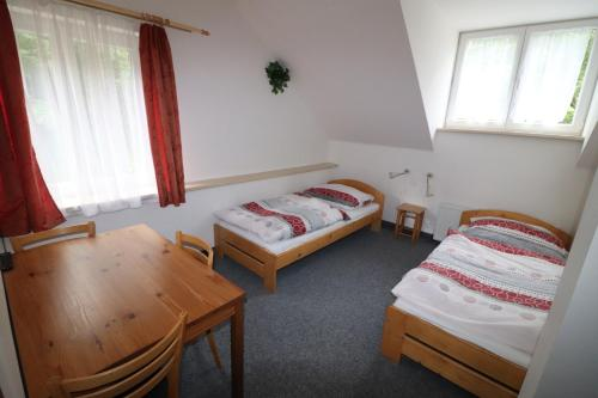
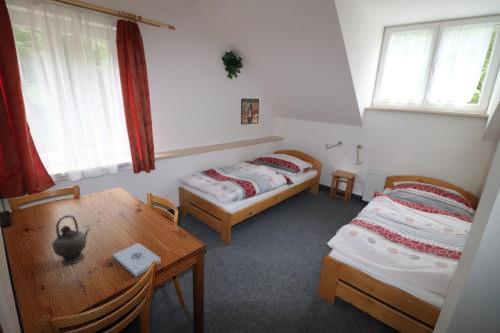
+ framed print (250, 111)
+ teapot (73, 237)
+ notepad (137, 258)
